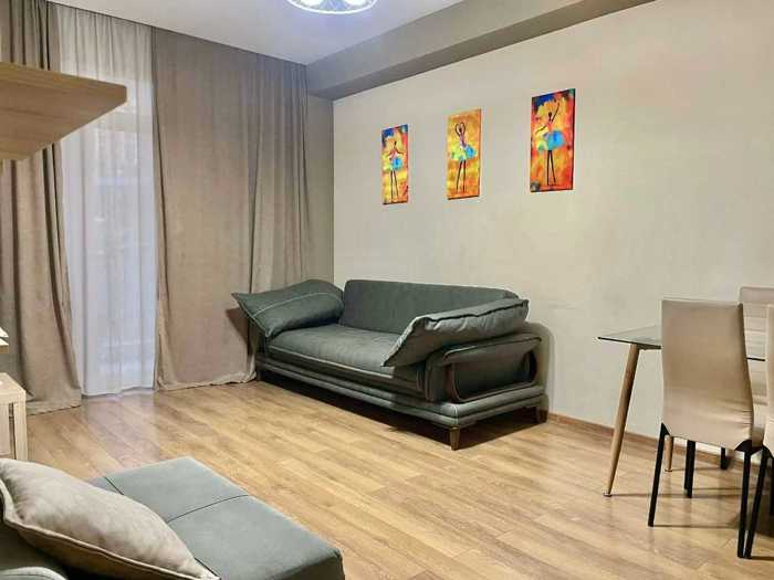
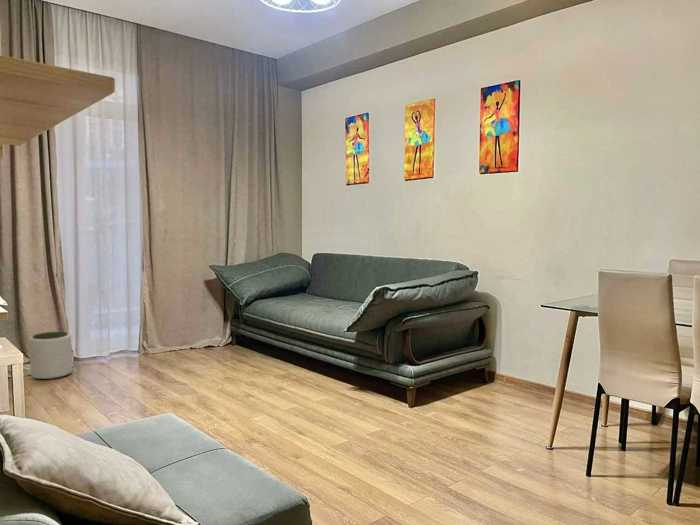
+ plant pot (51, 354)
